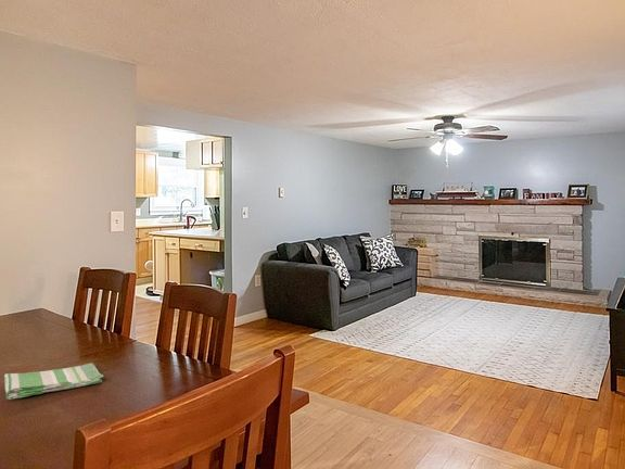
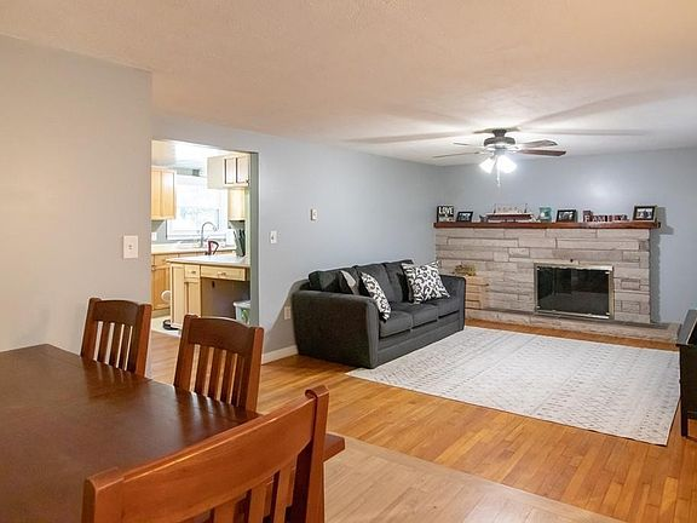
- dish towel (53, 378)
